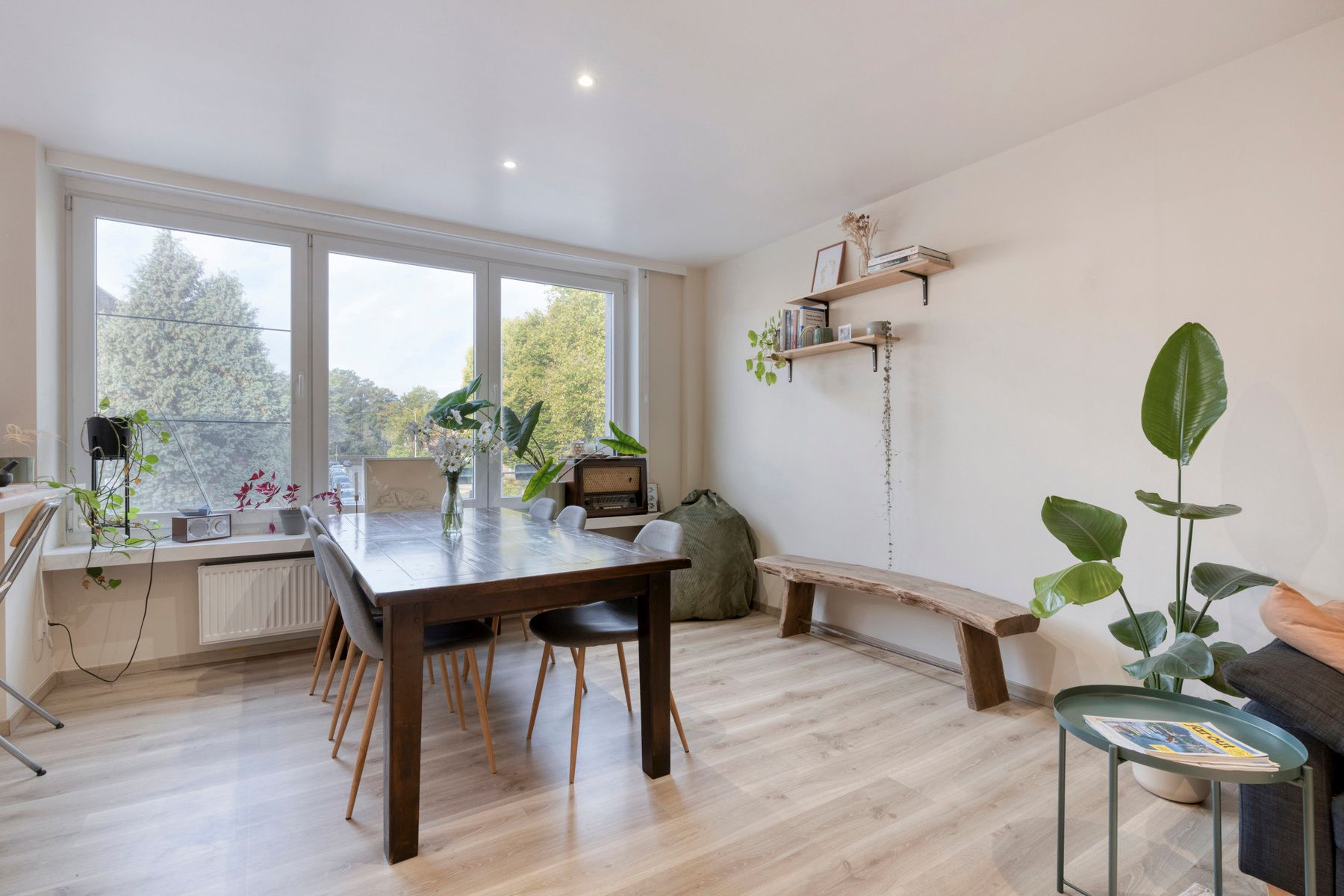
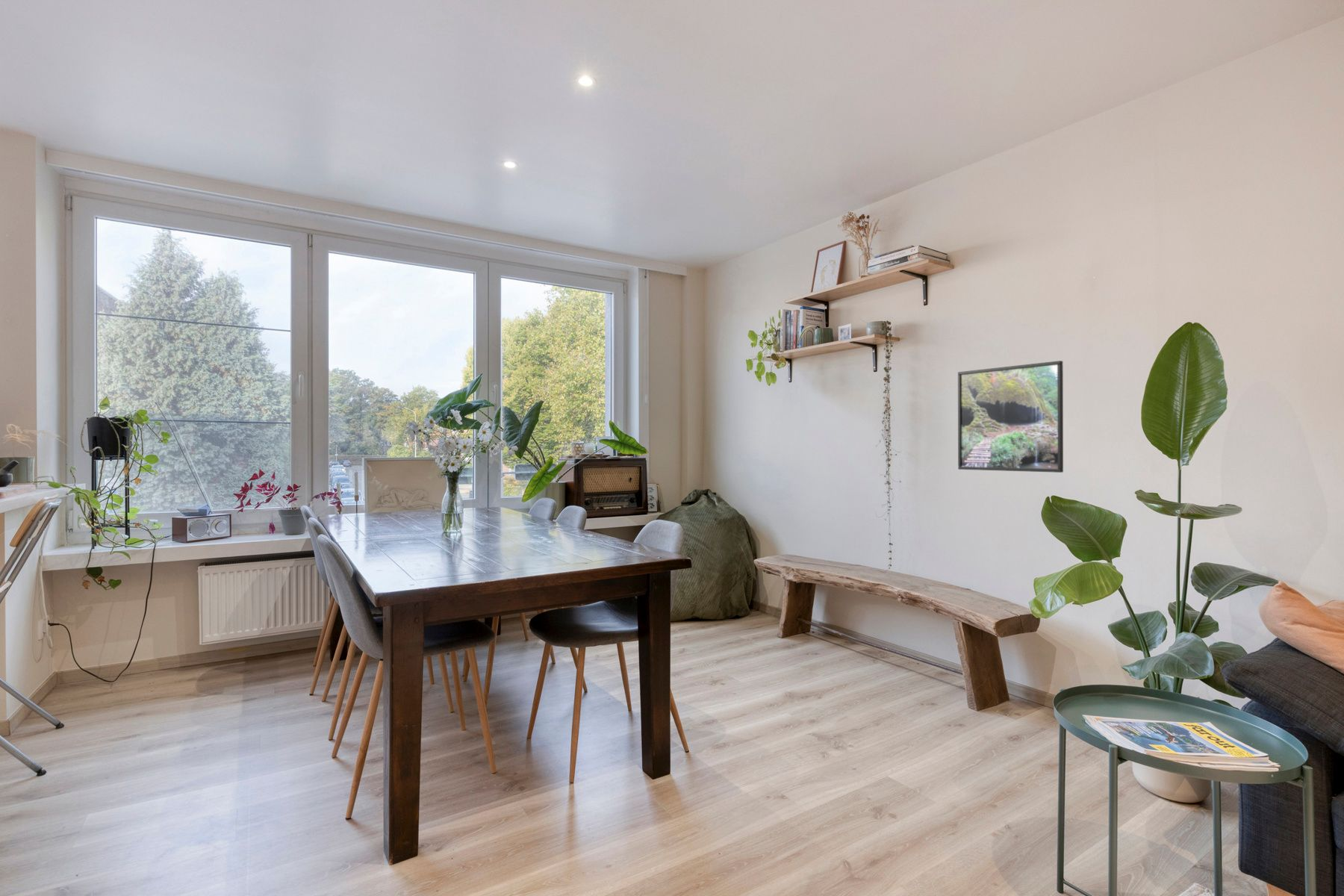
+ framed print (1007, 418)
